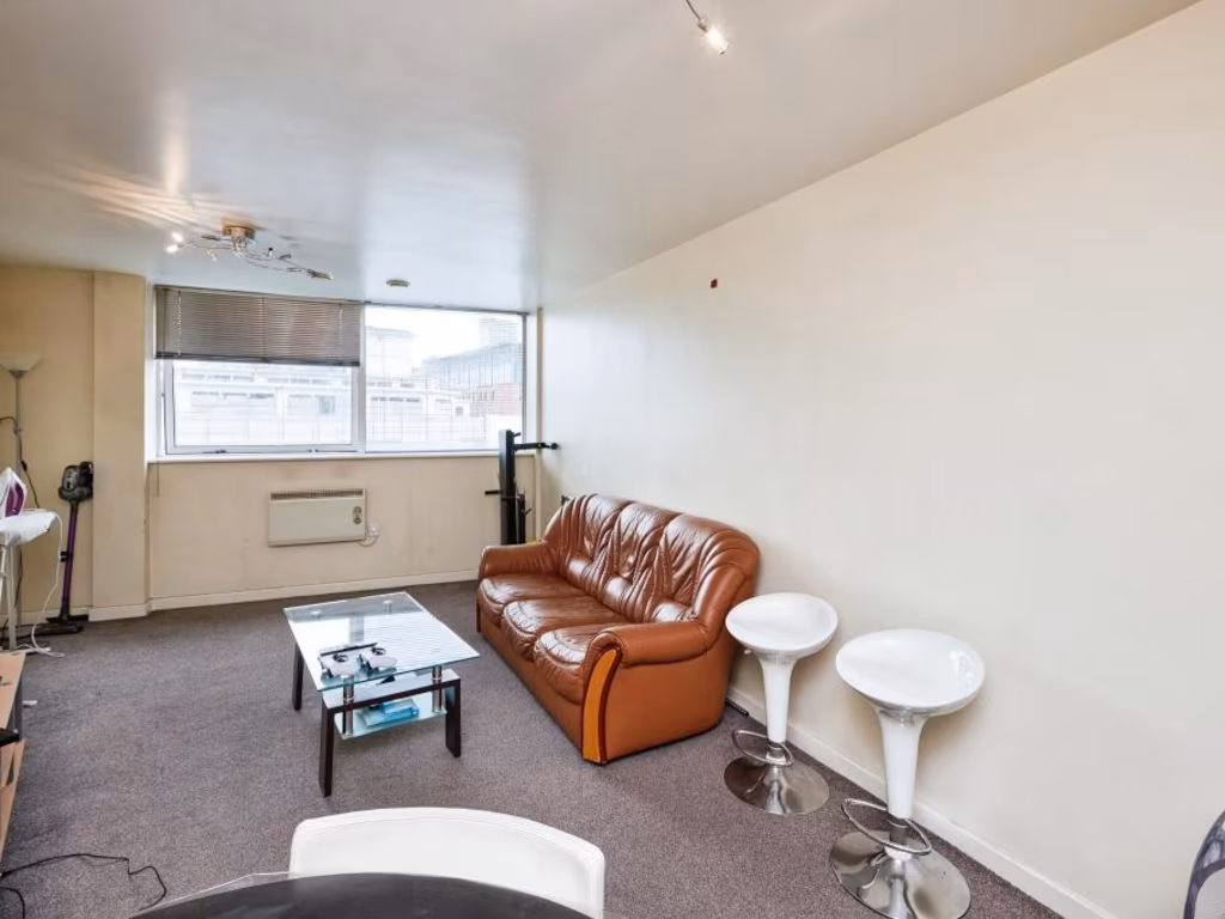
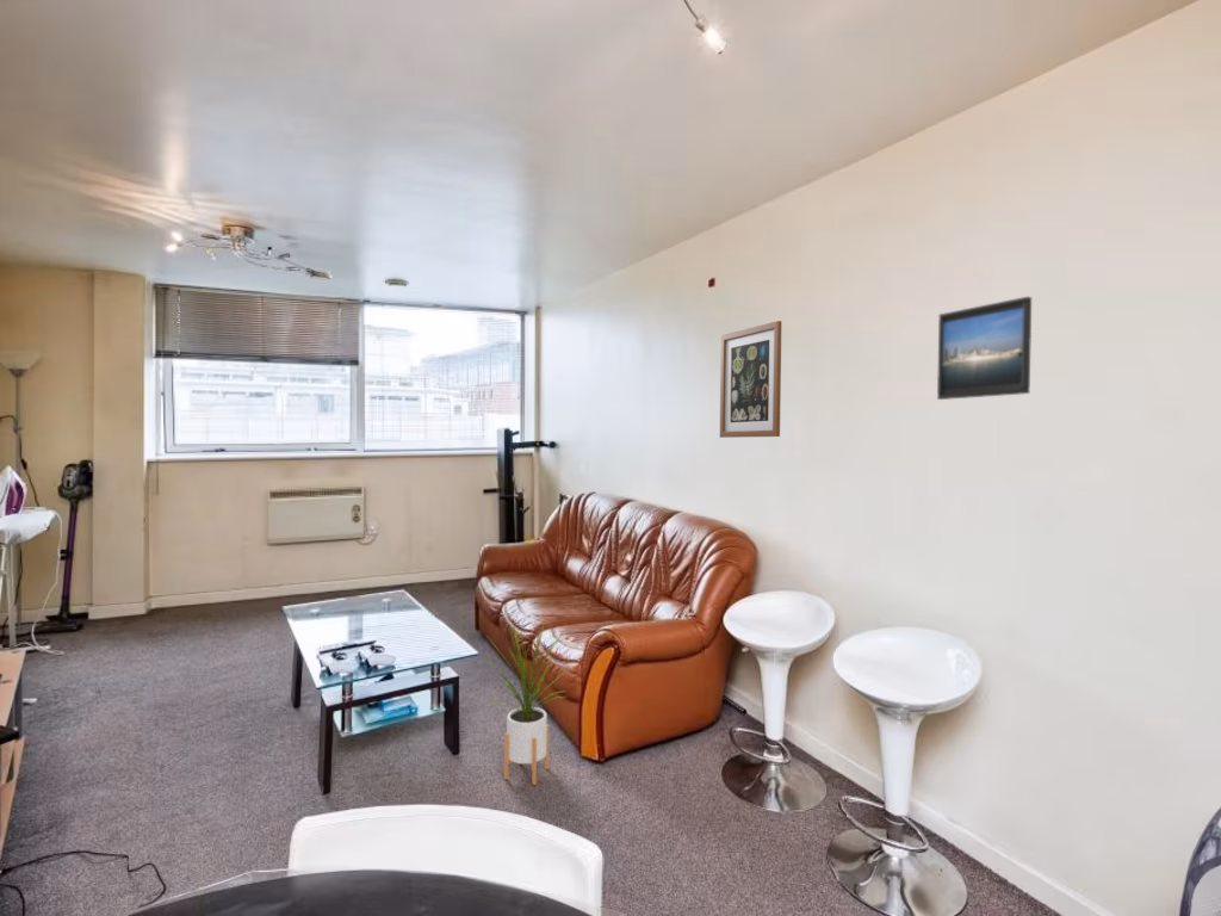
+ house plant (529, 697)
+ wall art (748, 383)
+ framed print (981, 351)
